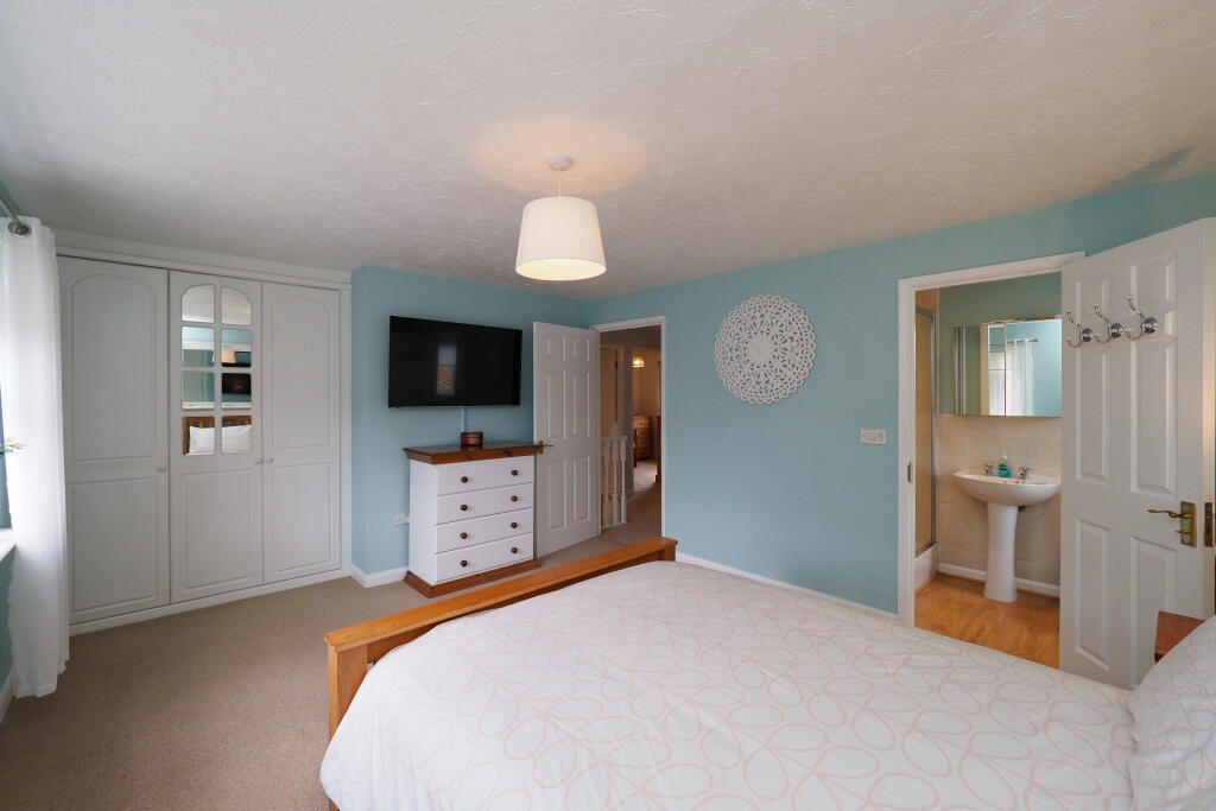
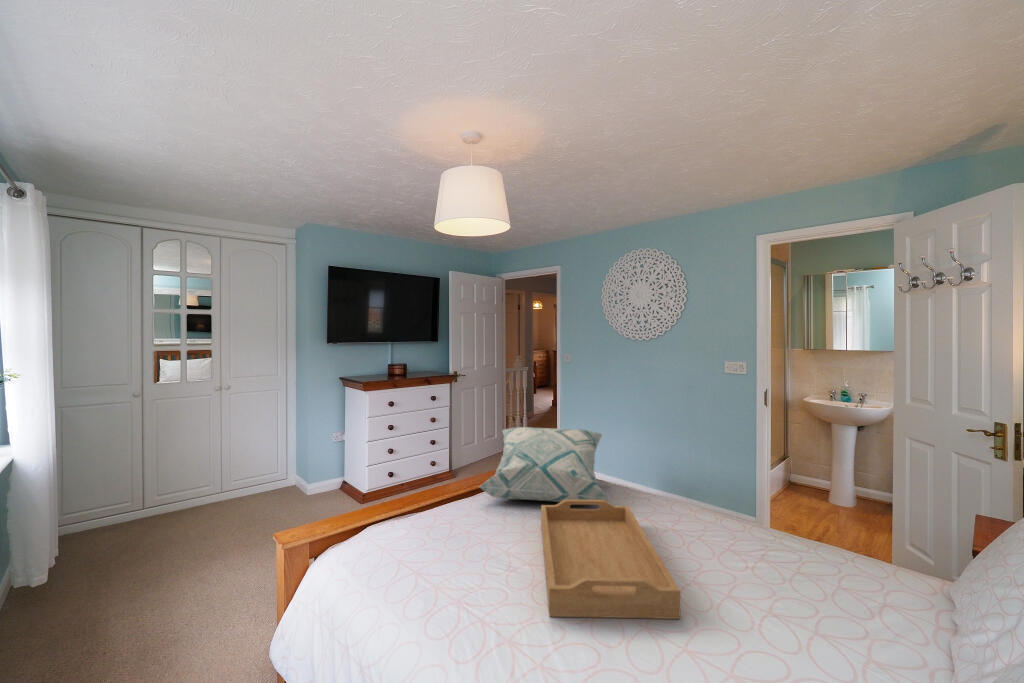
+ decorative pillow (547, 461)
+ serving tray (596, 546)
